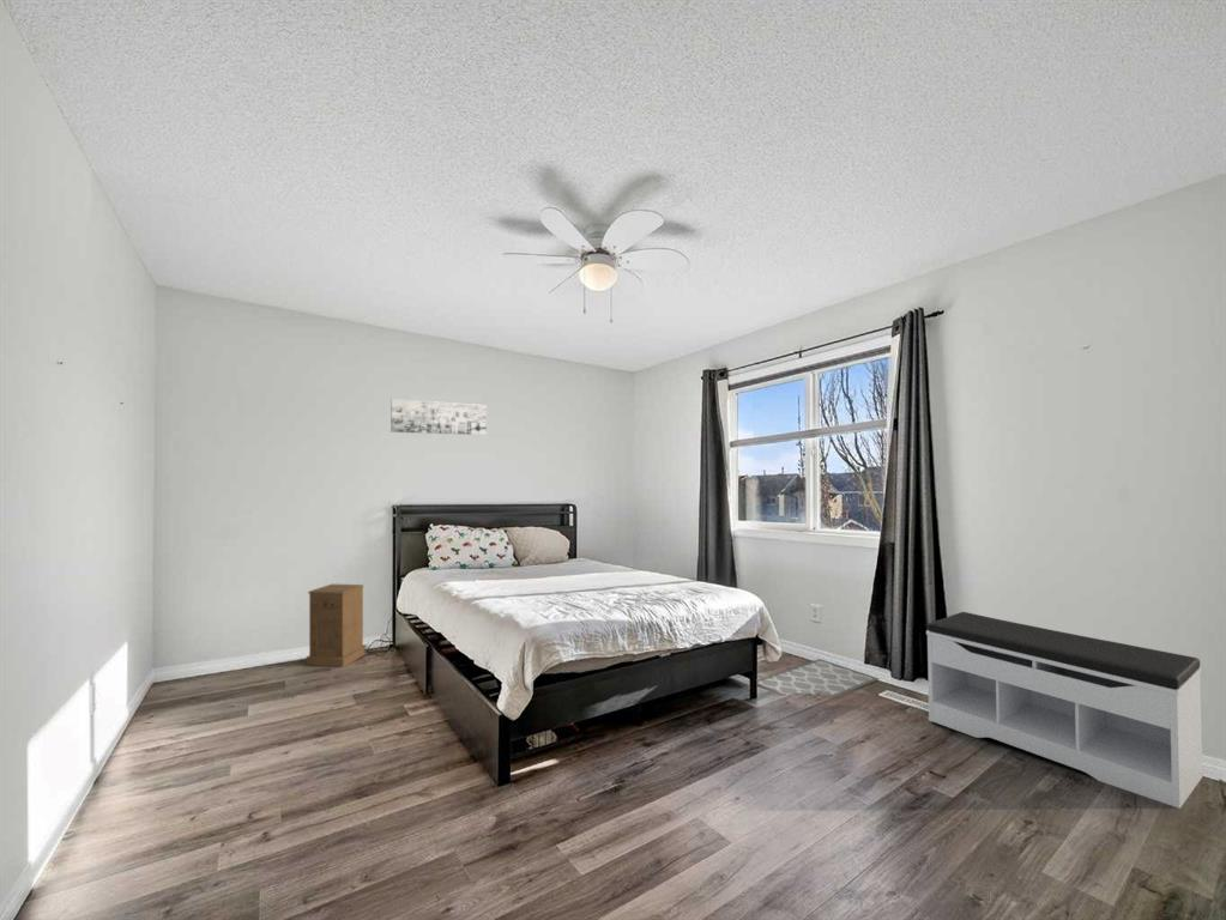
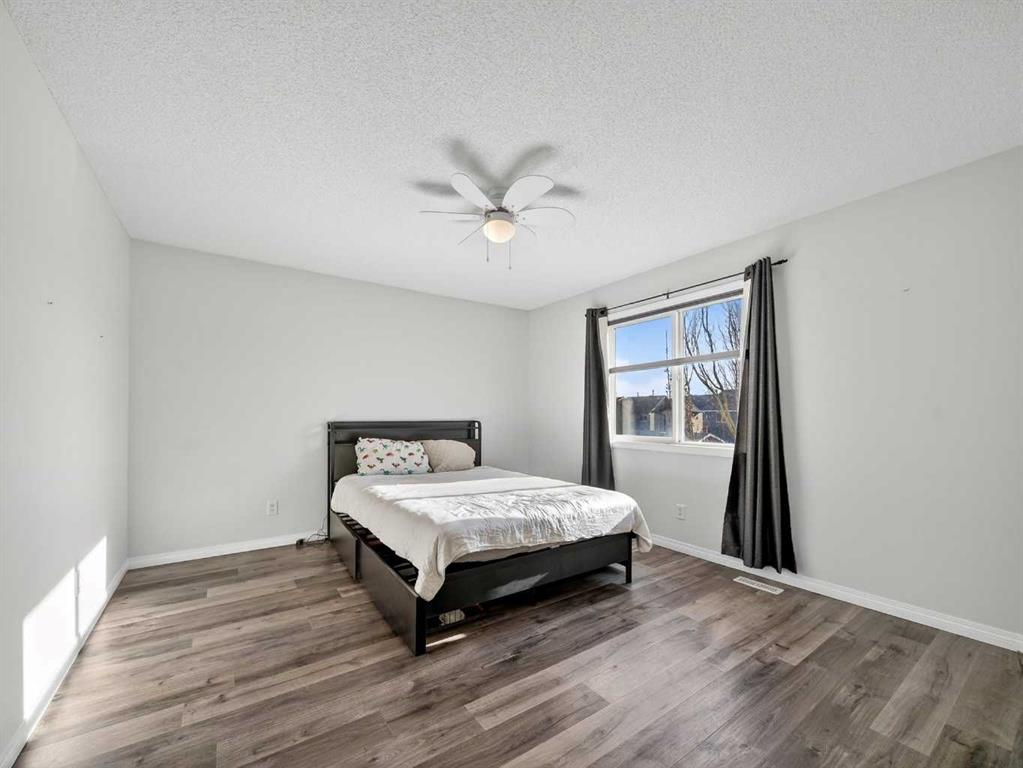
- nightstand (336, 623)
- bath mat (815, 680)
- bench (1050, 691)
- wall art (440, 417)
